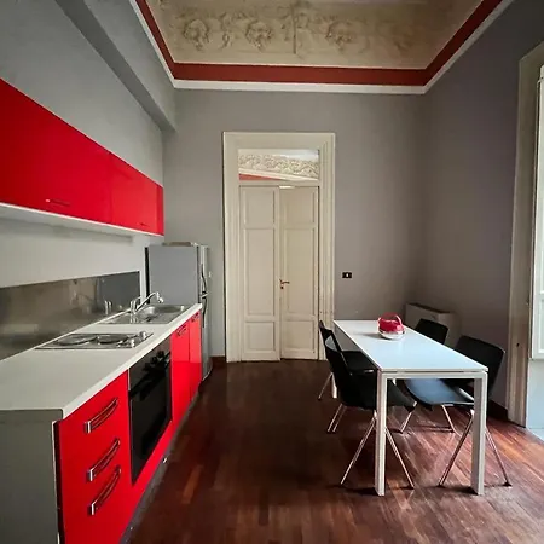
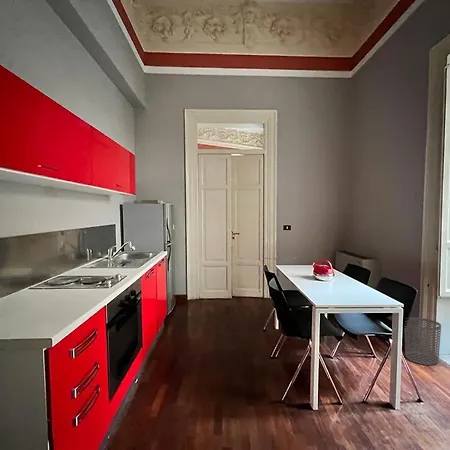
+ waste bin (421, 340)
